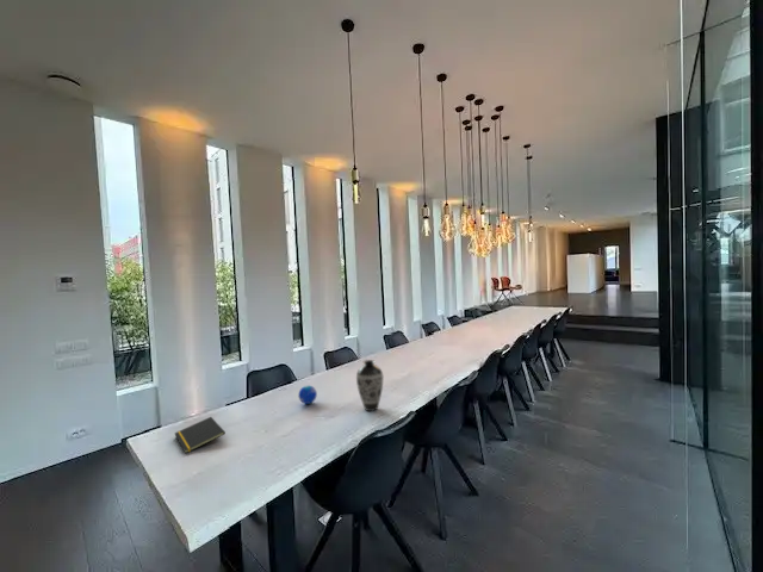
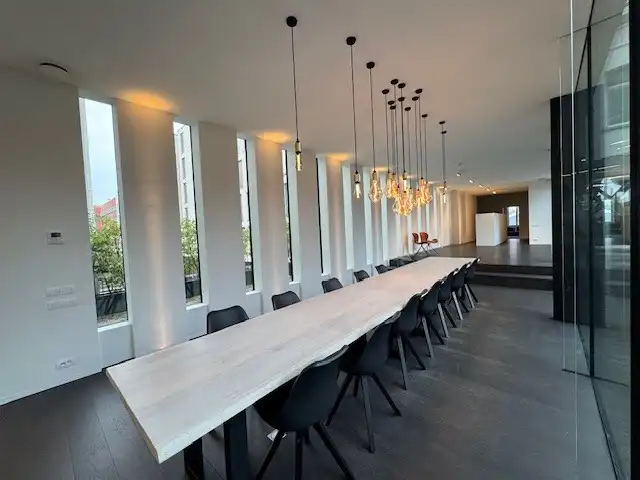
- notepad (199, 433)
- decorative orb (308, 394)
- decorative vase (370, 385)
